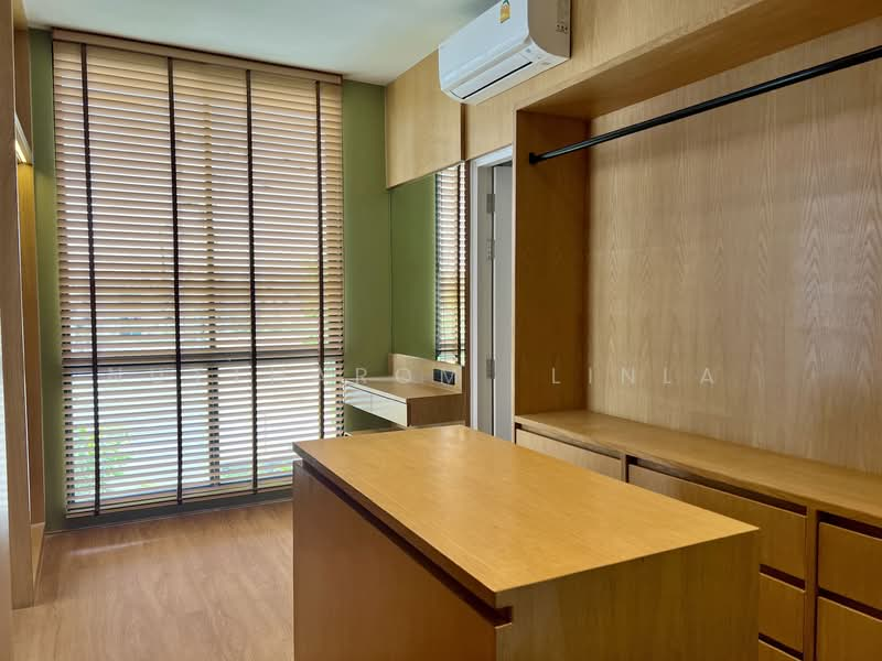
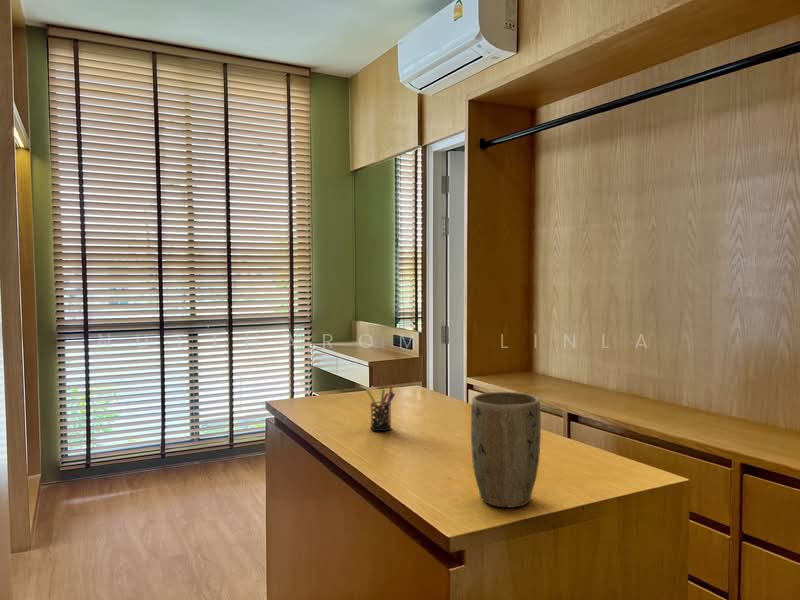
+ pen holder (382, 406)
+ plant pot (505, 448)
